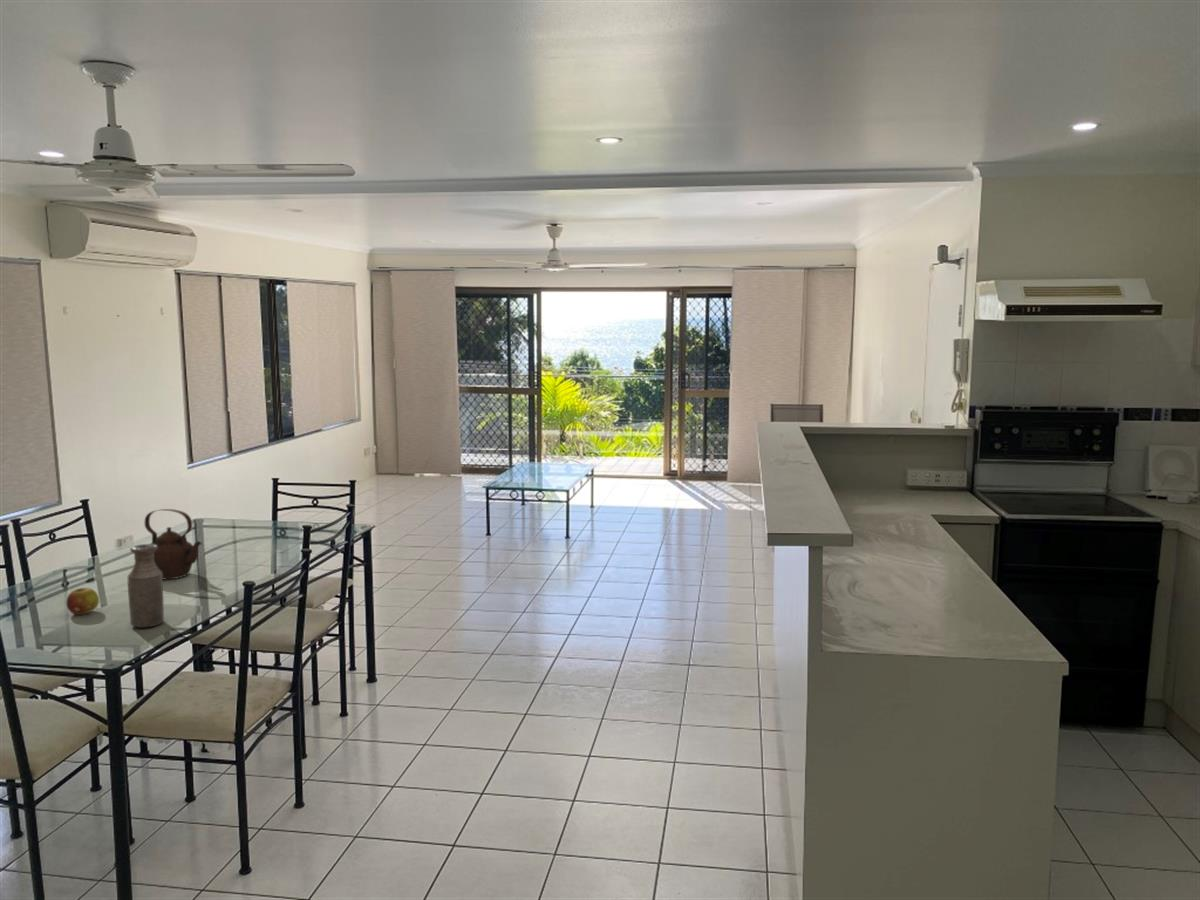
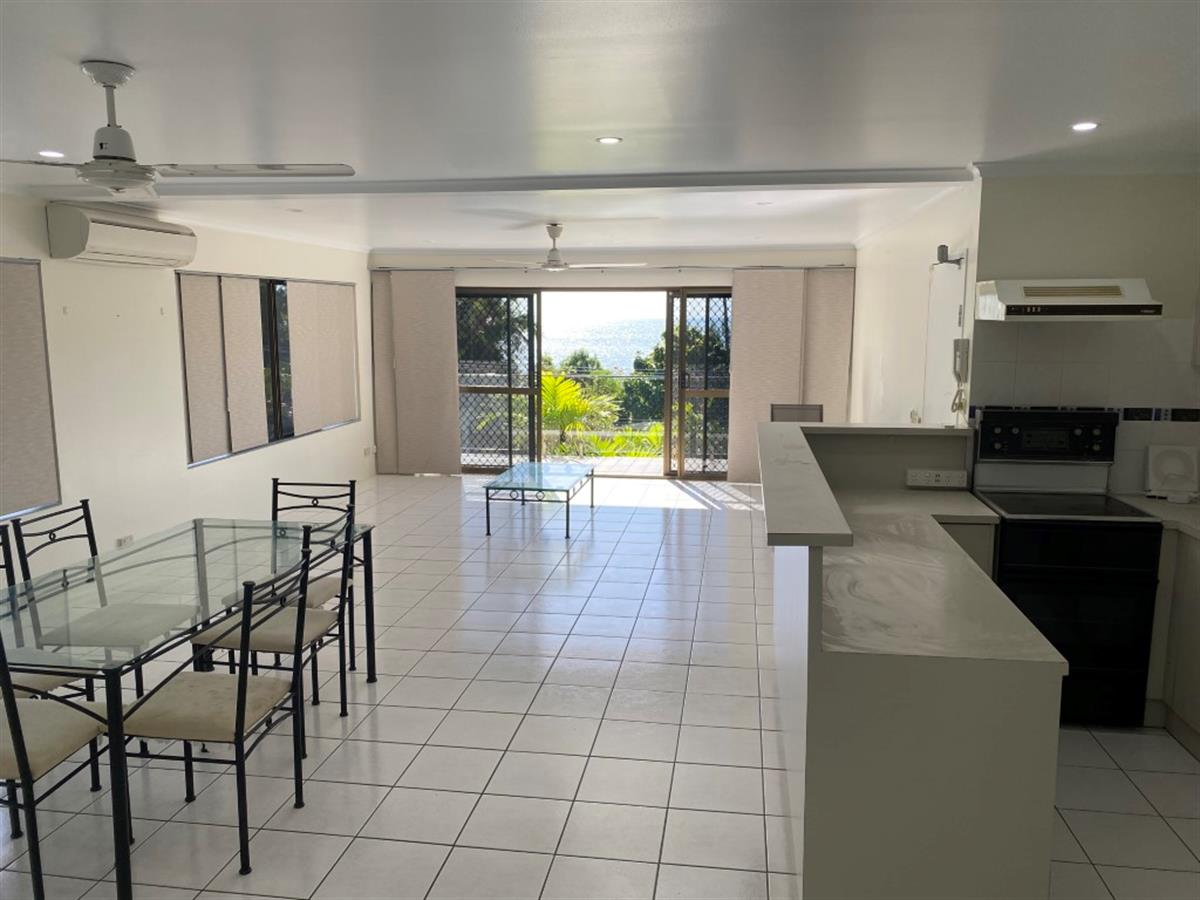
- bottle (145, 585)
- teapot (174, 543)
- fruit (82, 600)
